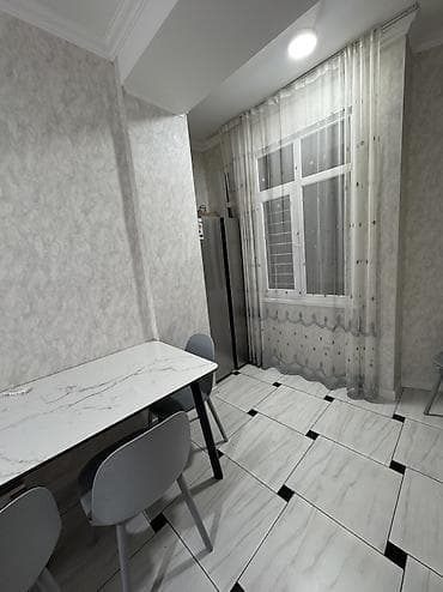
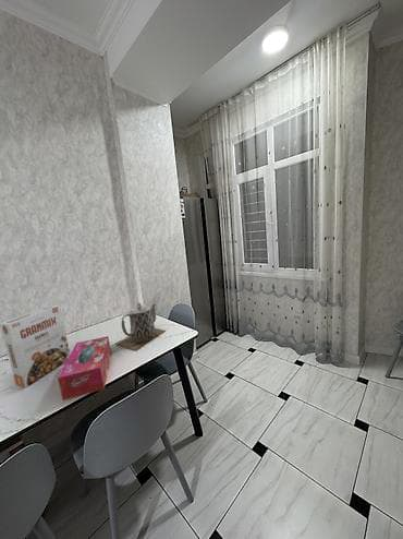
+ cereal box (39, 343)
+ tissue box (88, 363)
+ teapot (139, 320)
